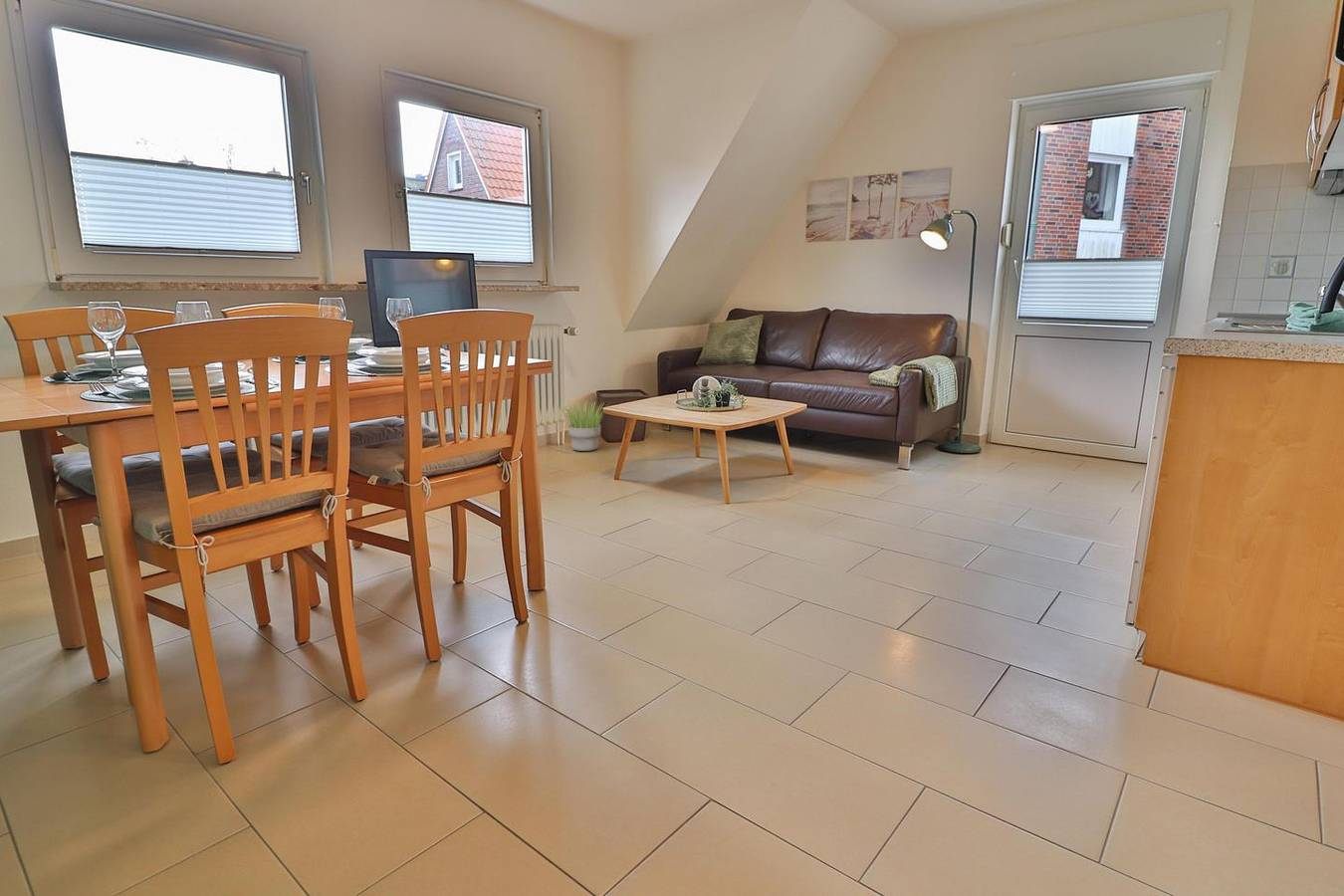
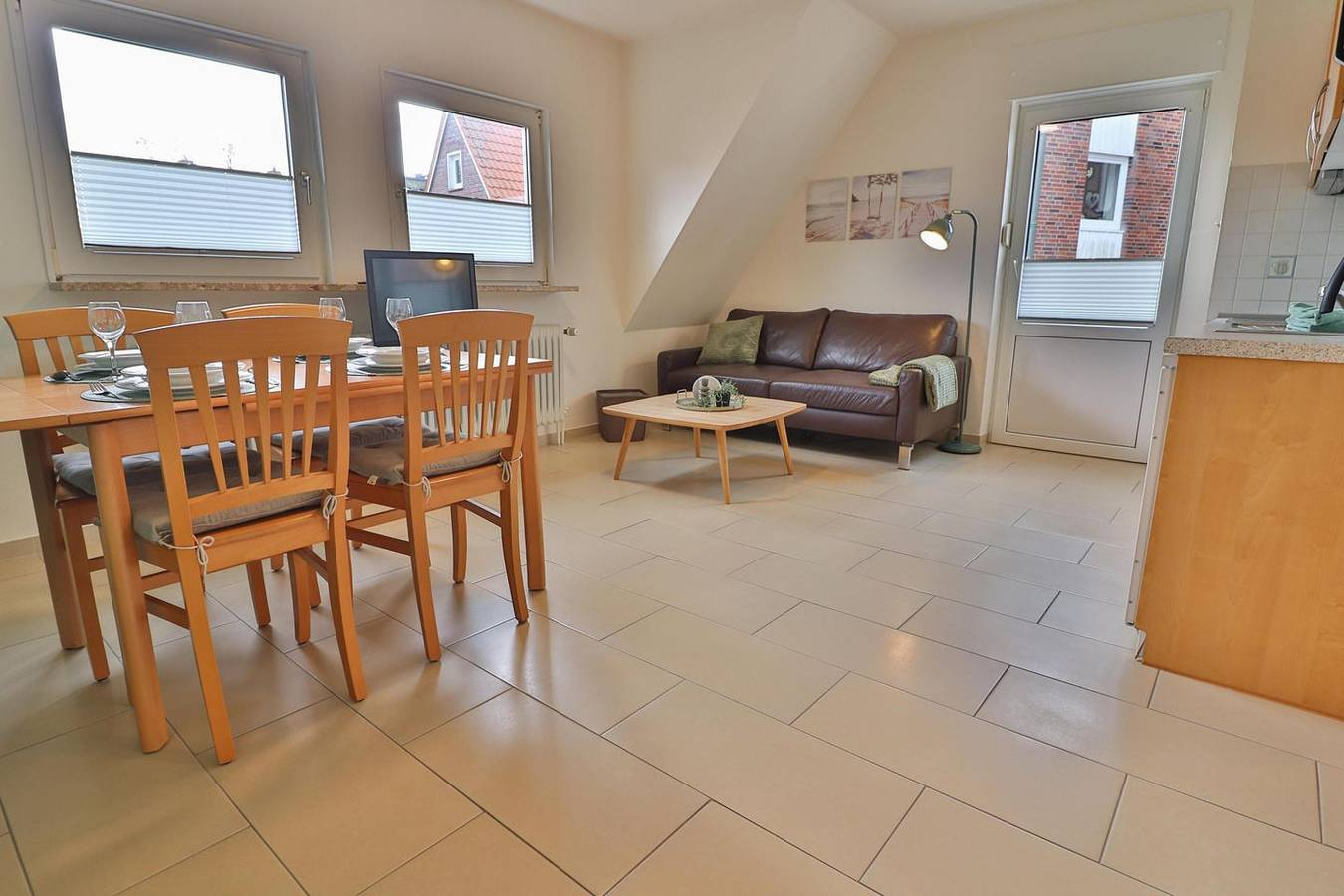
- potted plant (584, 426)
